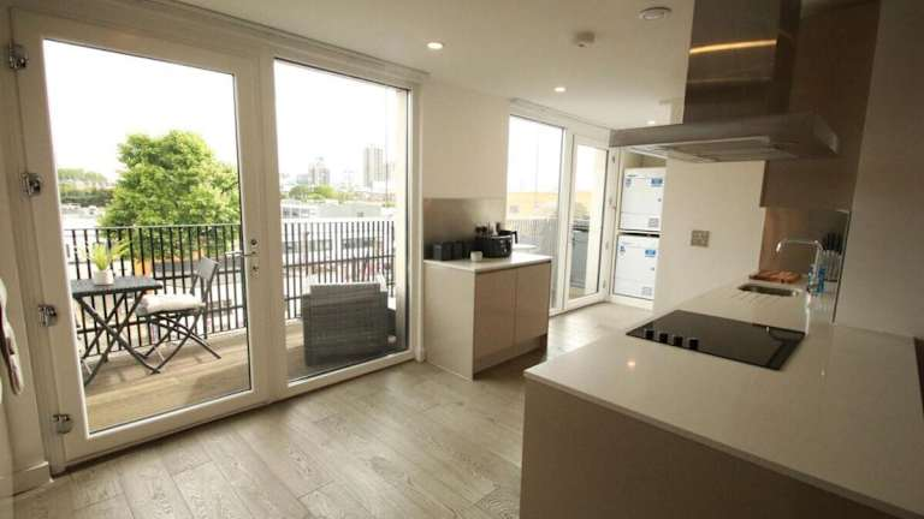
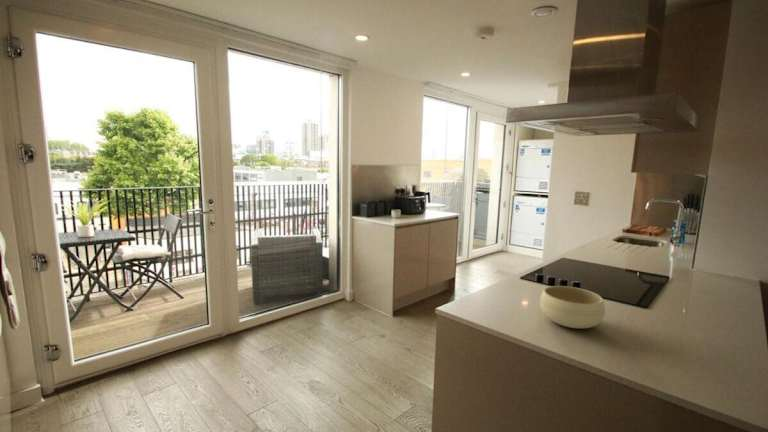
+ bowl (571, 308)
